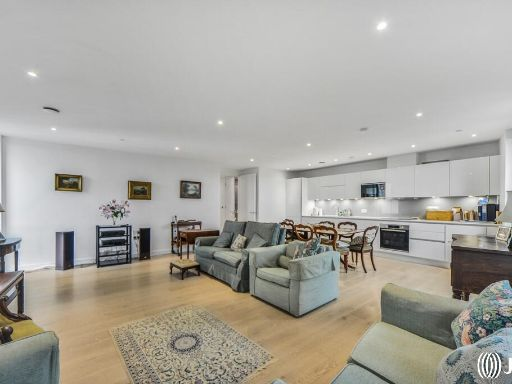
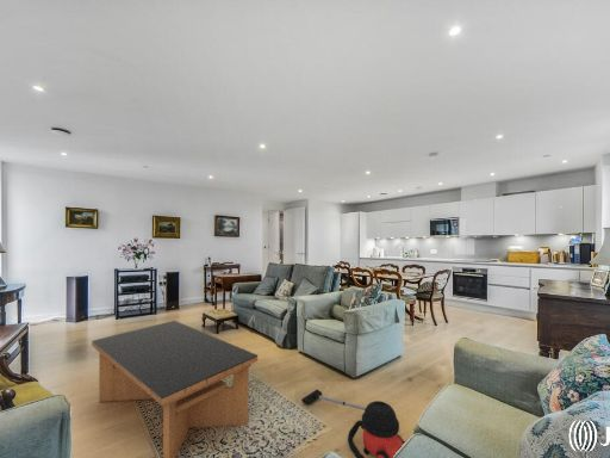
+ vacuum cleaner (349, 403)
+ coffee table (169, 379)
